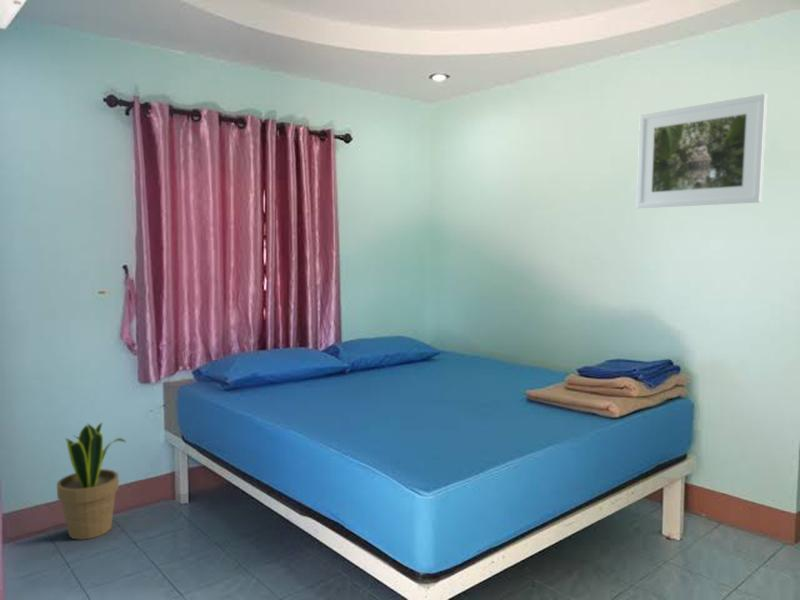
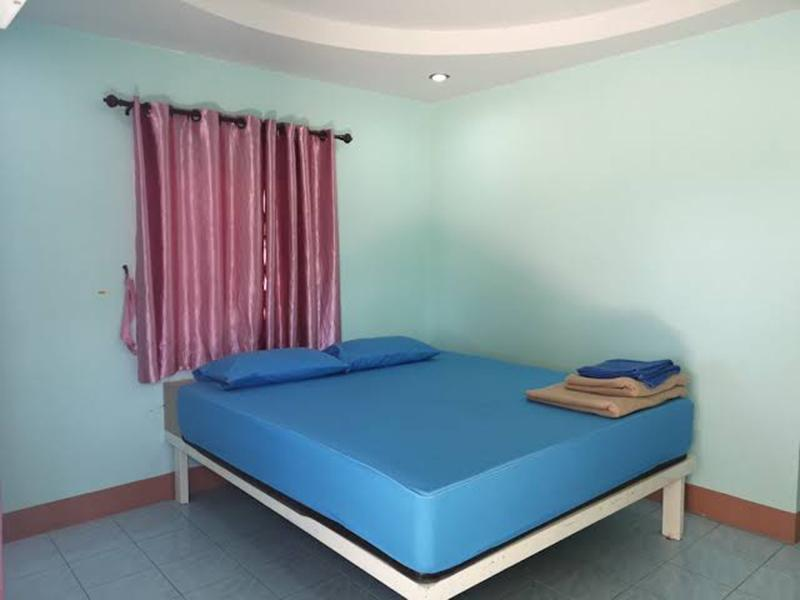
- potted plant (92, 477)
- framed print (696, 155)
